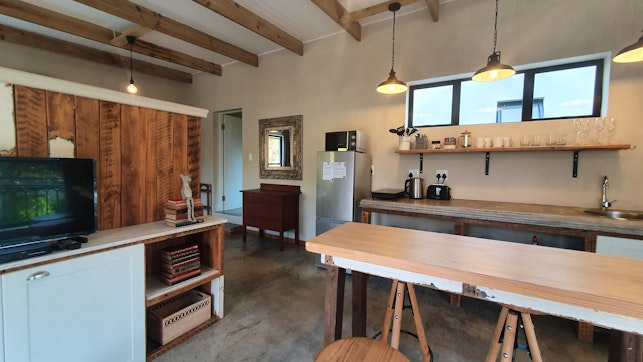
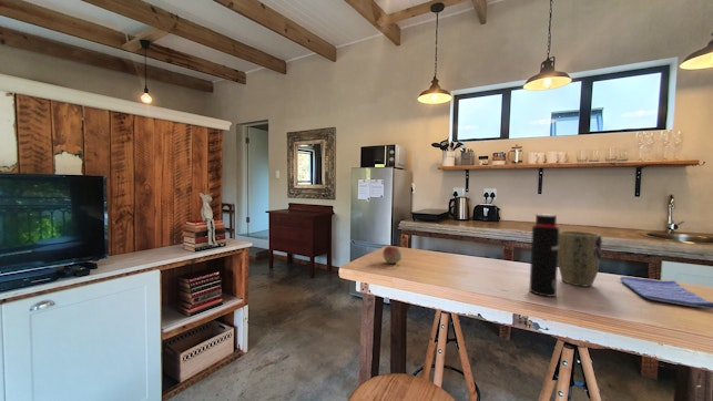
+ plant pot (578, 257)
+ water bottle (546, 254)
+ dish towel (661, 289)
+ fruit (391, 254)
